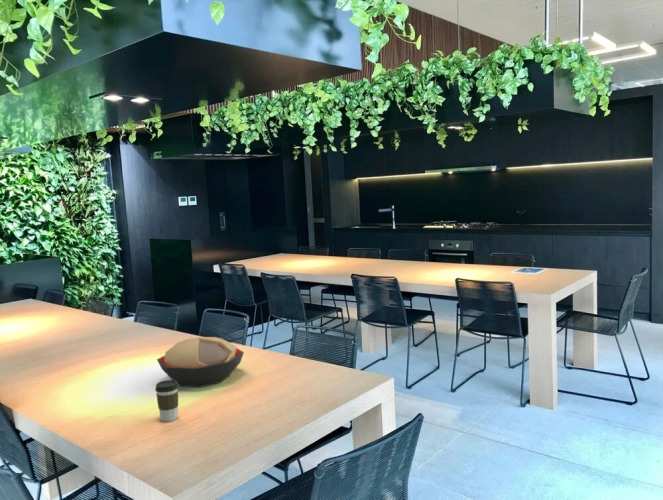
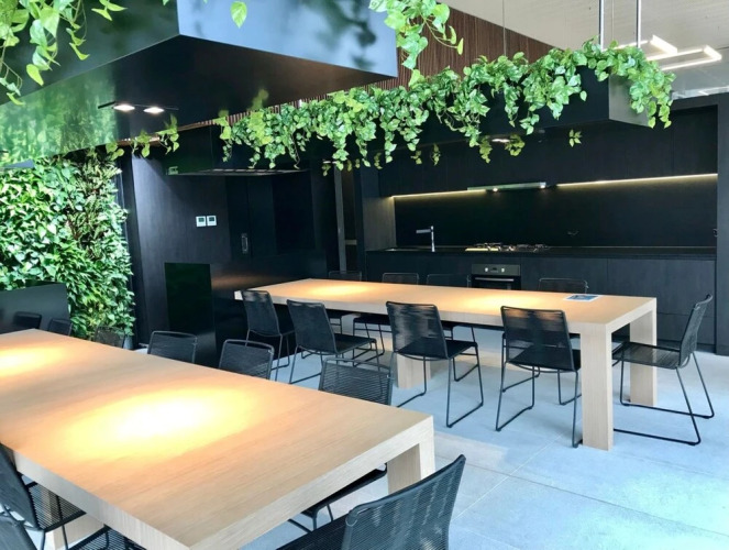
- coffee cup (168, 400)
- decorative bowl (200, 358)
